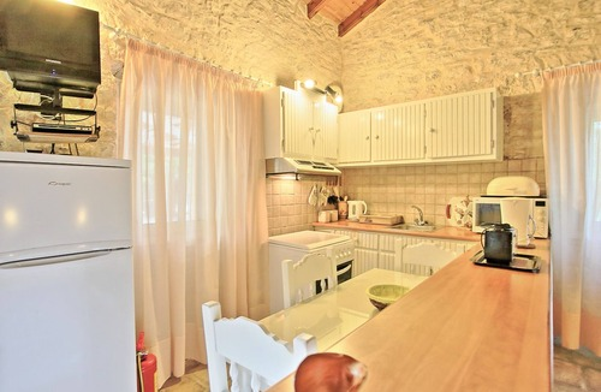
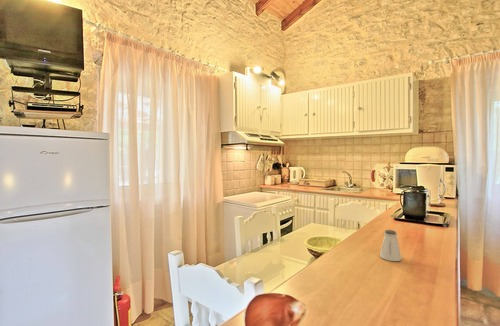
+ saltshaker (390, 244)
